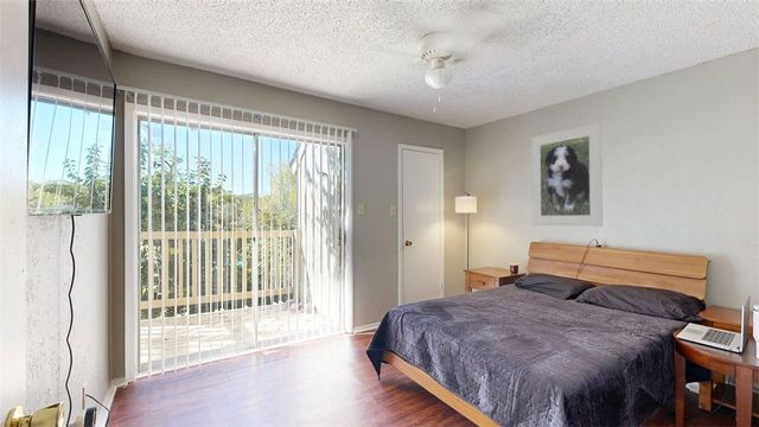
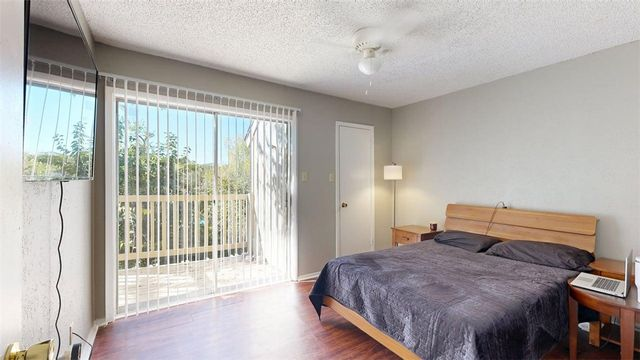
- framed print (563, 178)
